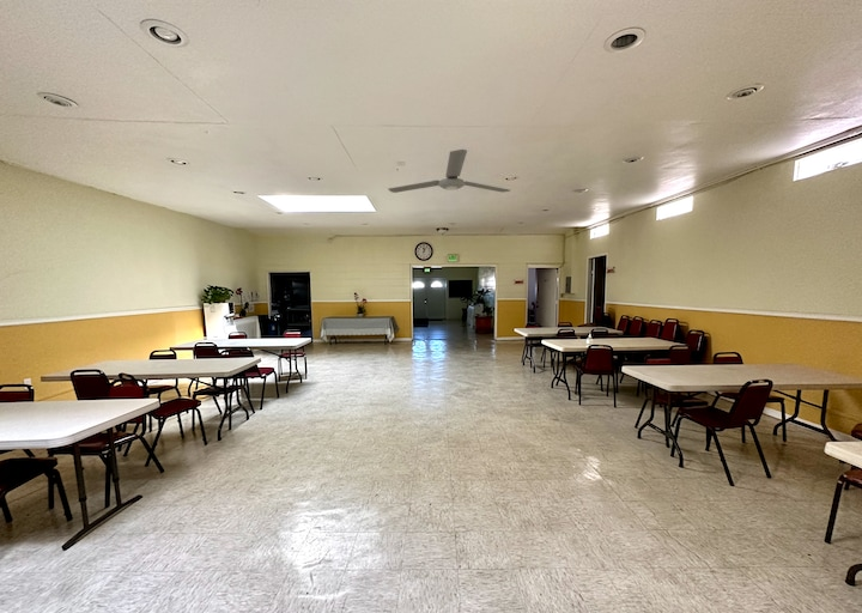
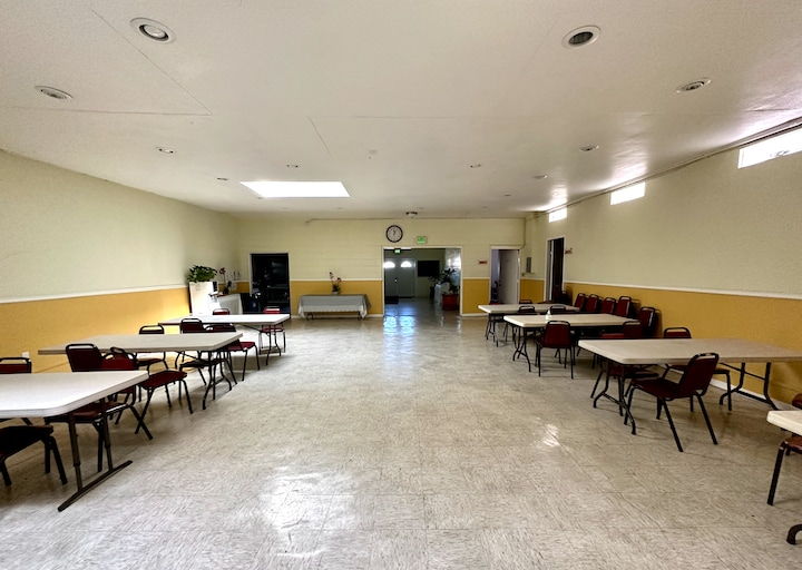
- ceiling fan (449, 170)
